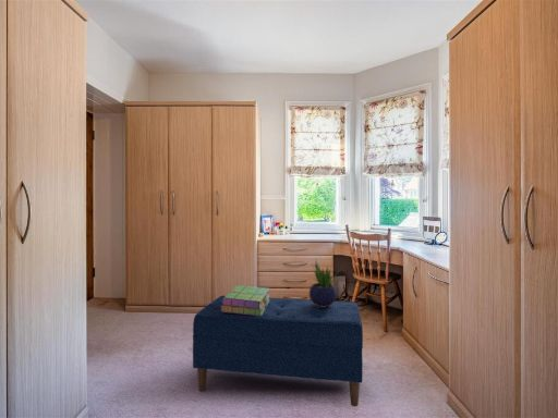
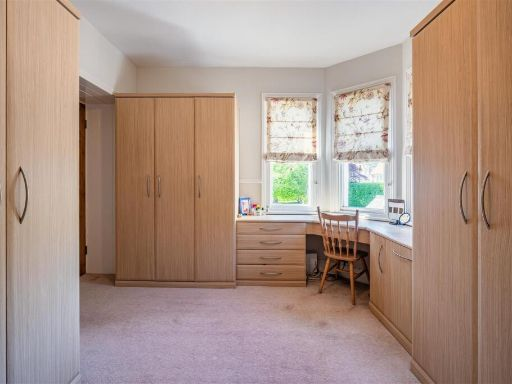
- potted plant (325, 282)
- bench (280, 344)
- stack of books (246, 299)
